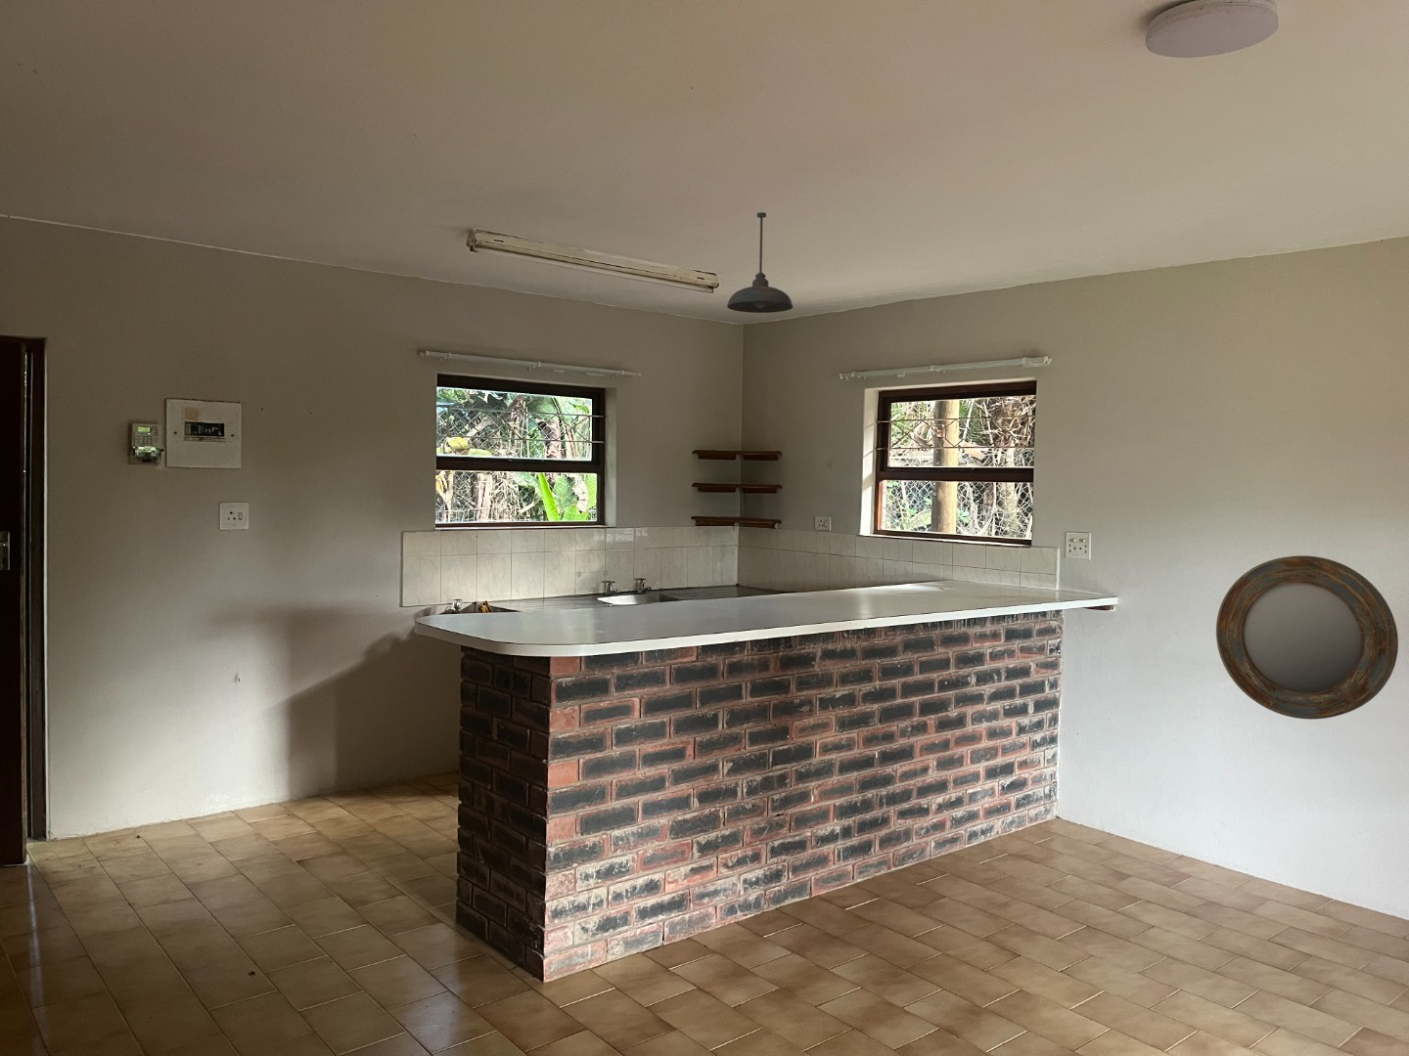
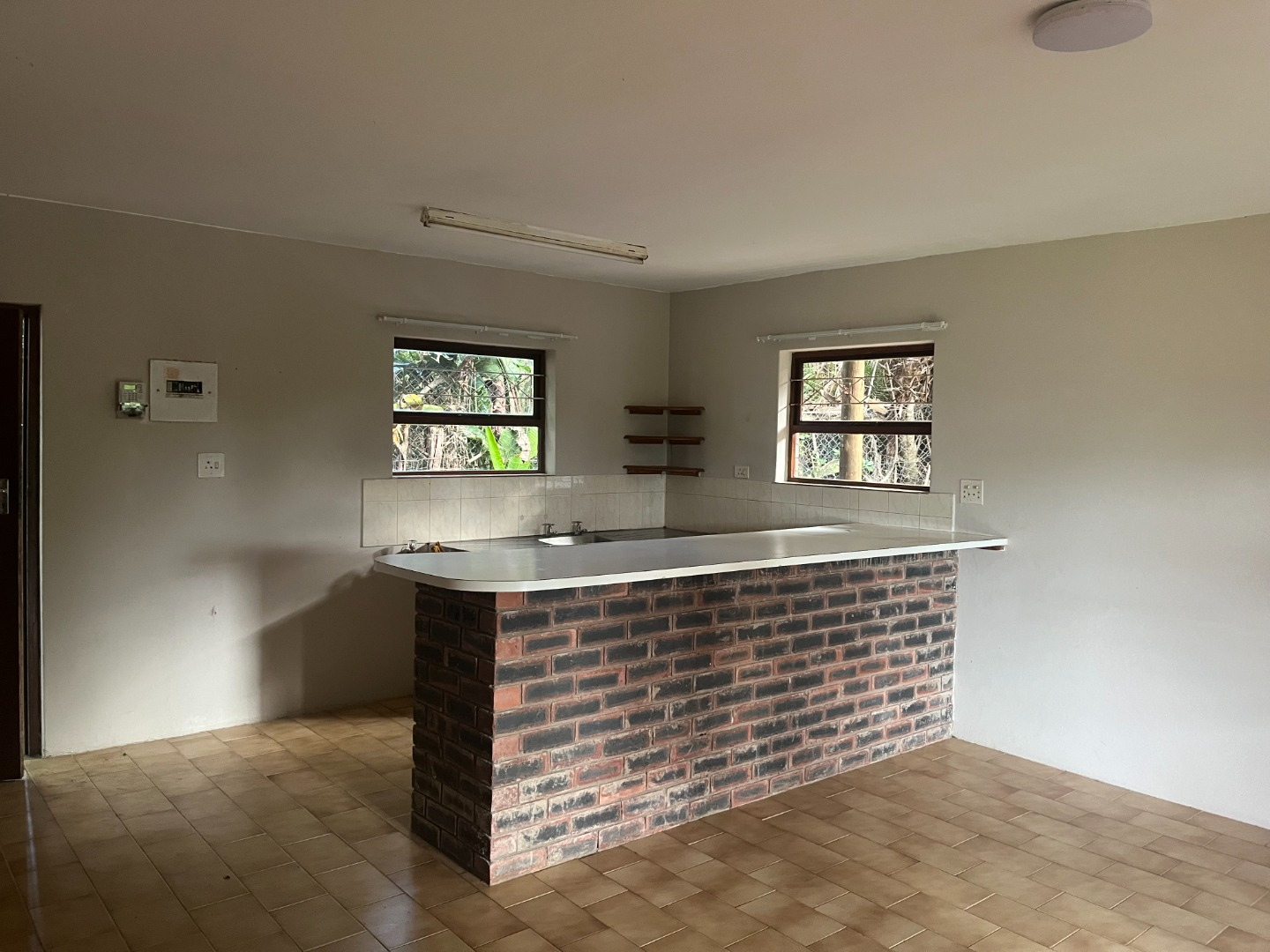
- home mirror (1301, 637)
- pendant light (760, 260)
